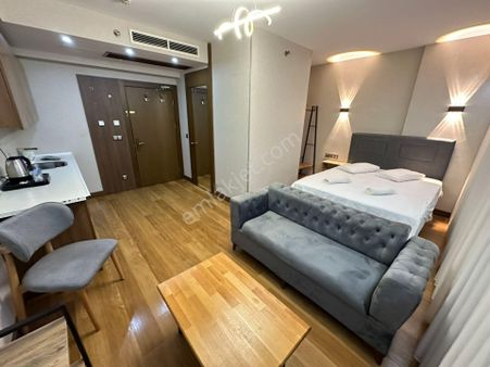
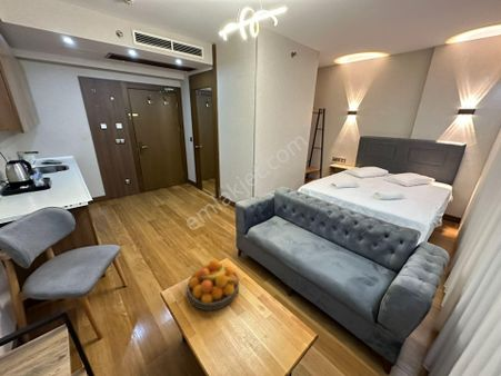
+ fruit bowl (213, 279)
